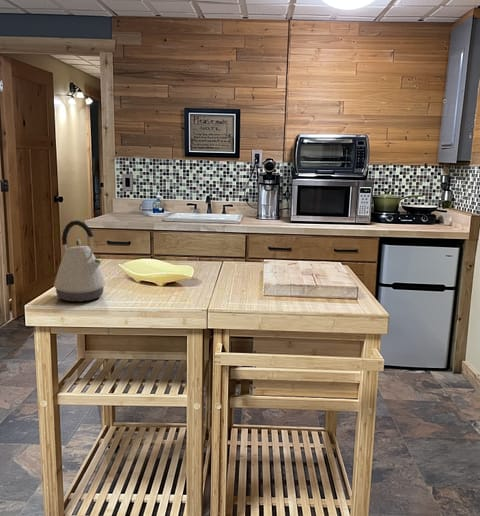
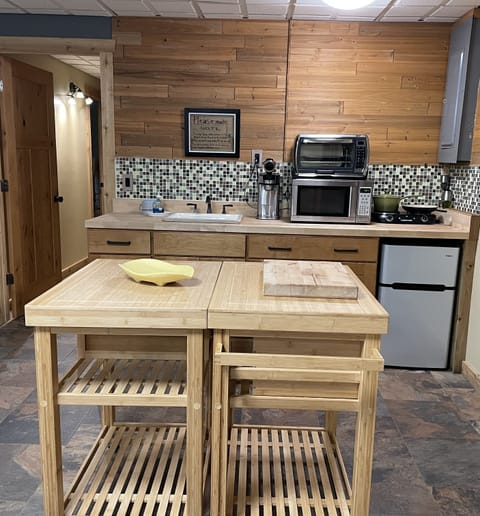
- kettle (80, 259)
